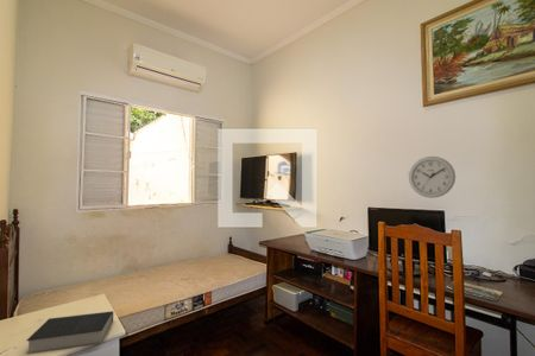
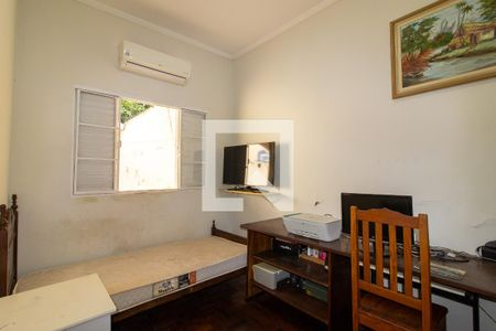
- wall clock (430, 177)
- book (67, 330)
